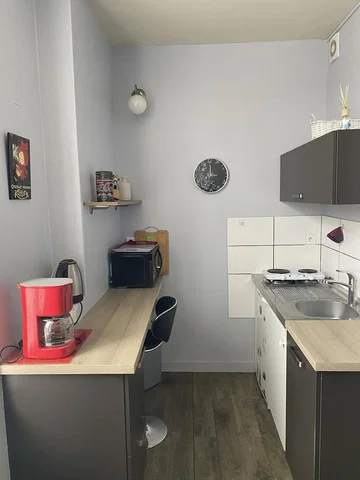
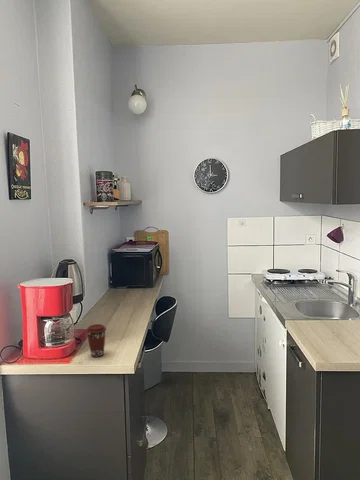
+ coffee cup (96, 340)
